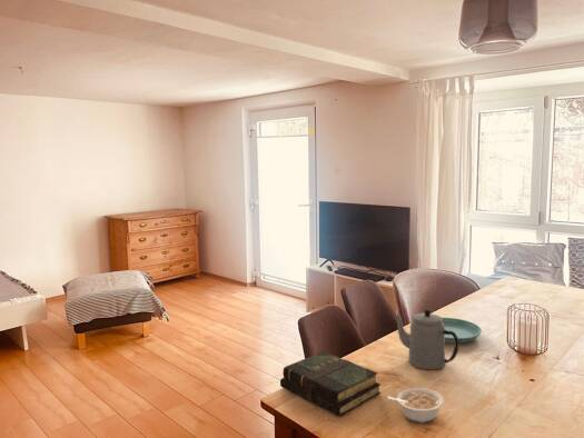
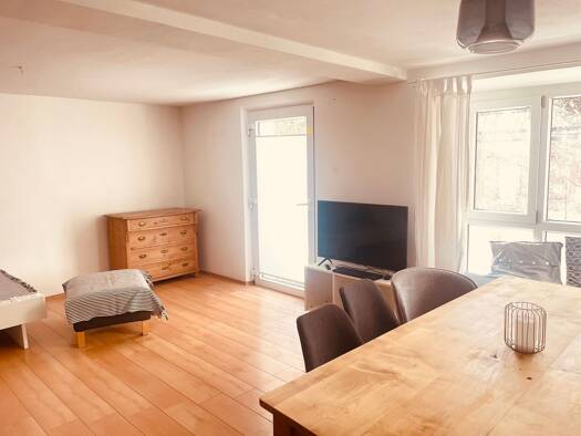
- legume (418, 405)
- teapot (424, 335)
- saucer (449, 330)
- book (329, 379)
